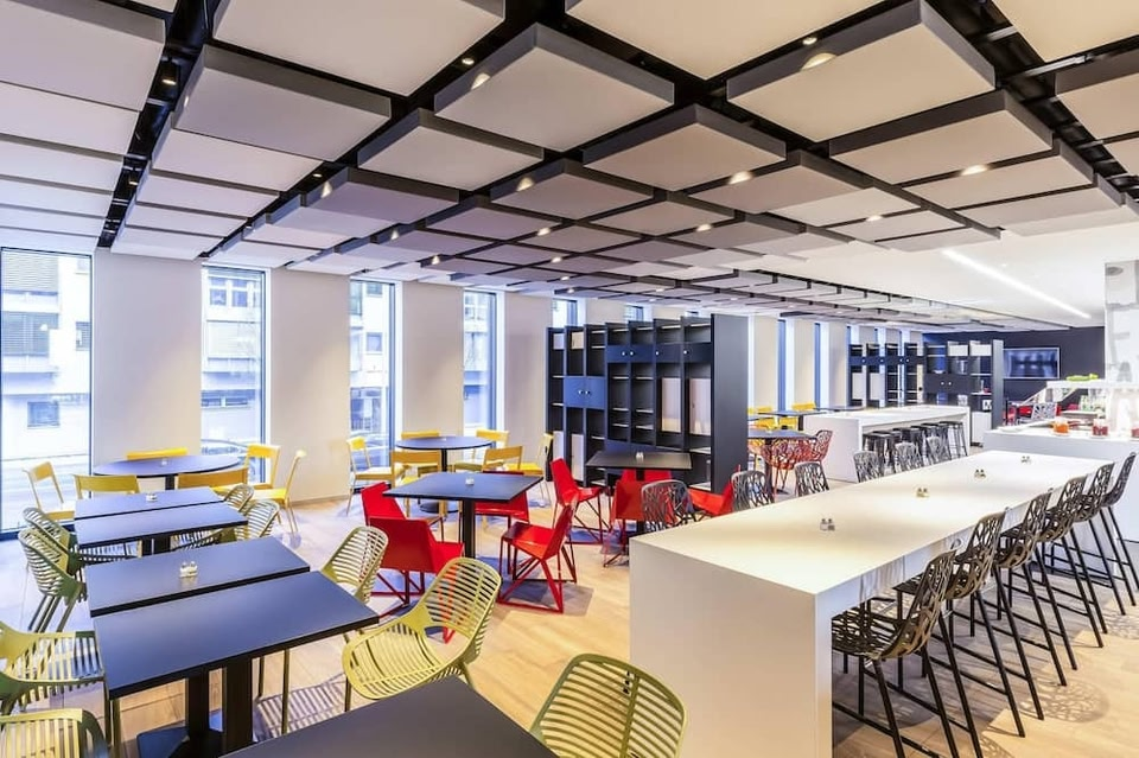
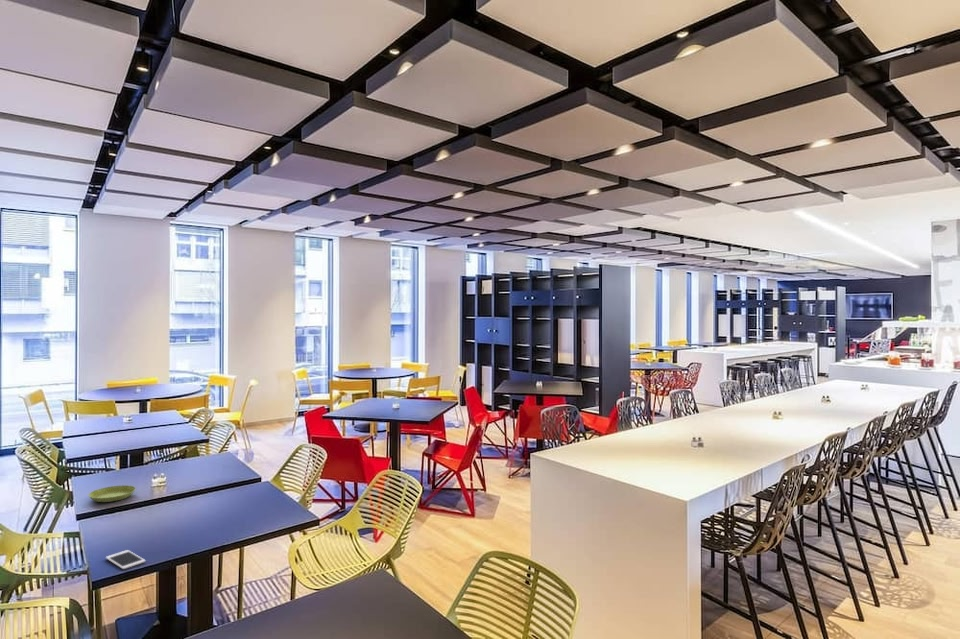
+ saucer (112, 494)
+ cell phone (125, 559)
